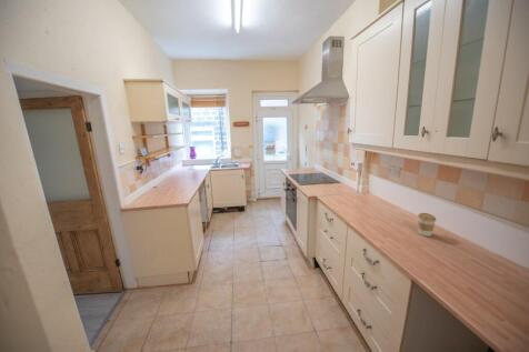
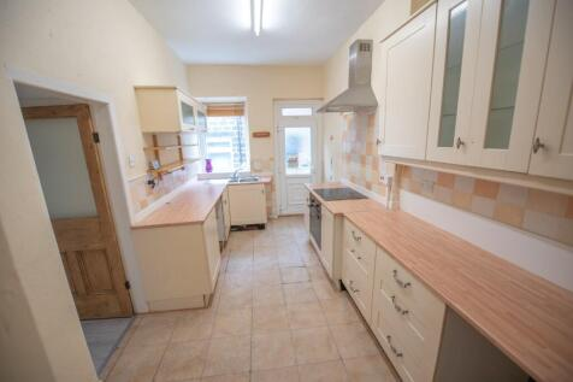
- coffee cup (426, 223)
